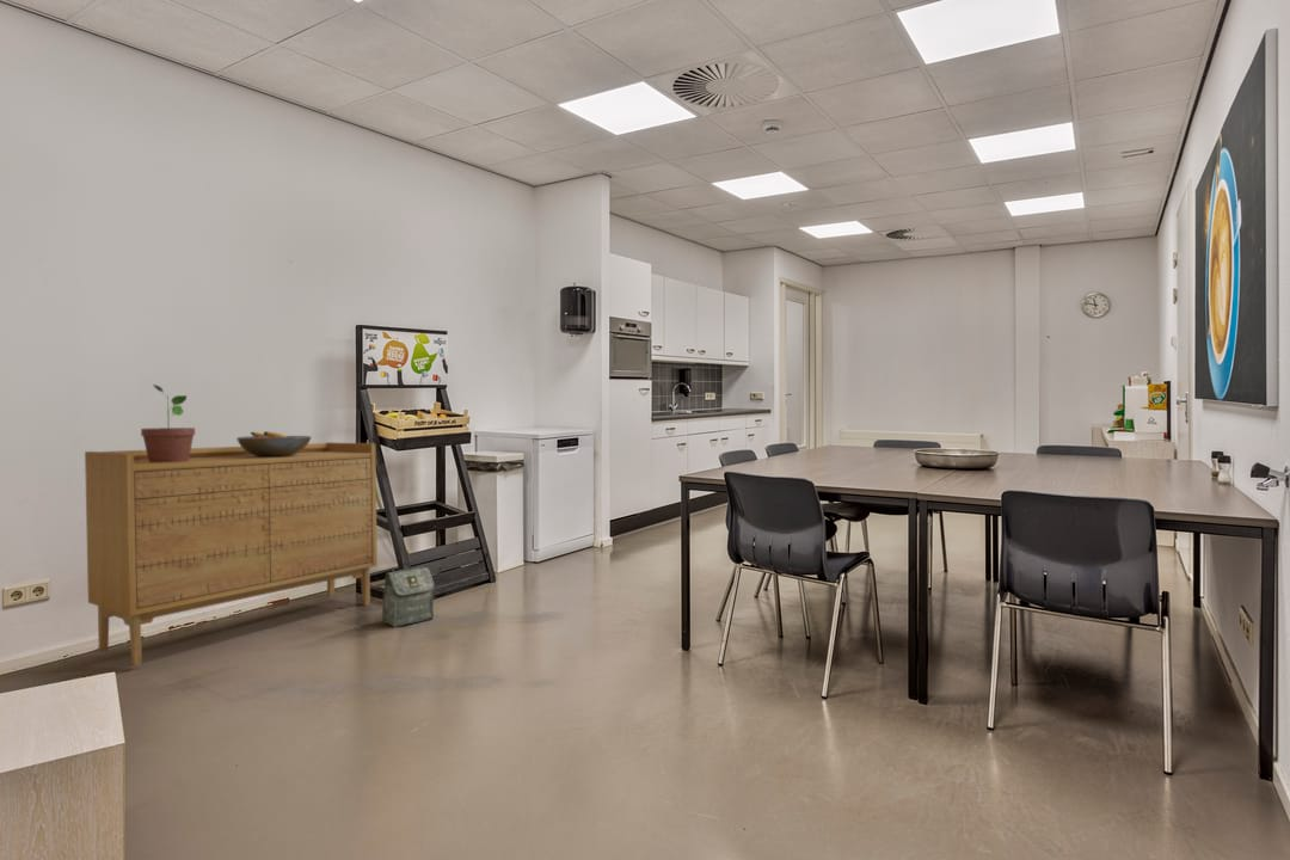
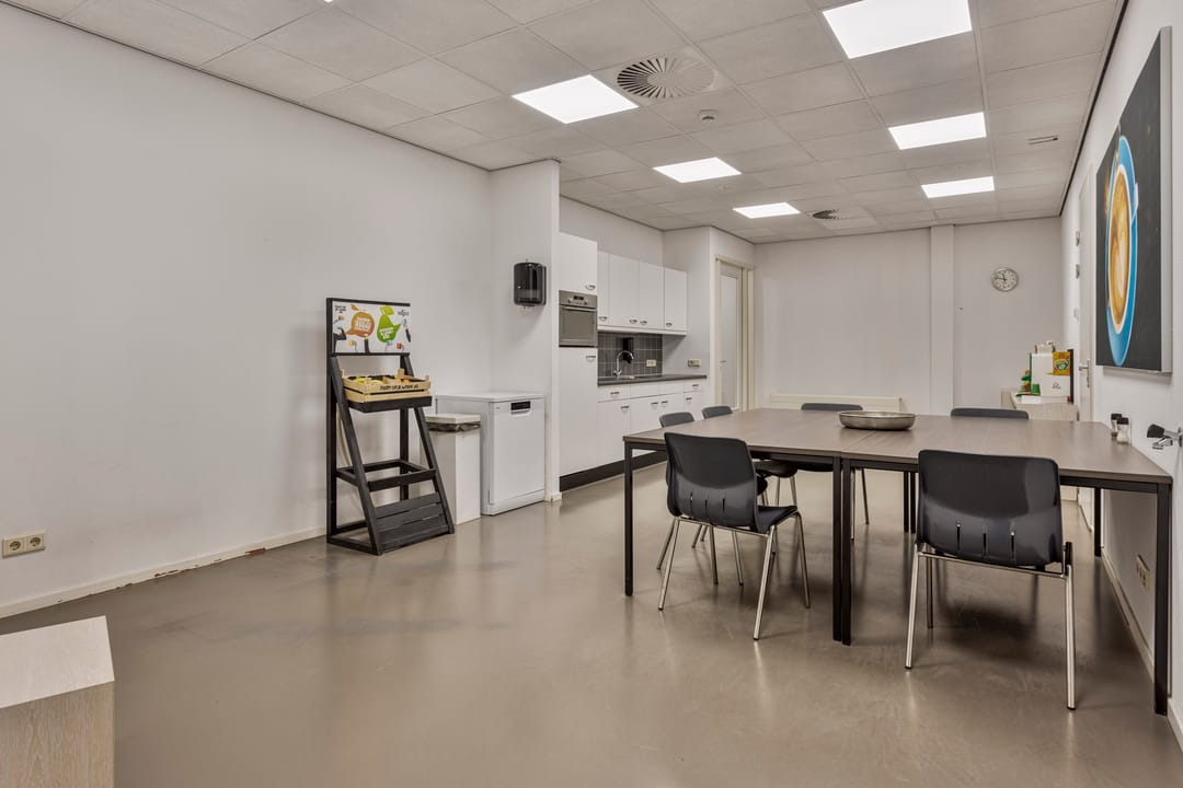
- potted plant (168, 423)
- fruit bowl (274, 443)
- sideboard (246, 536)
- bag (408, 594)
